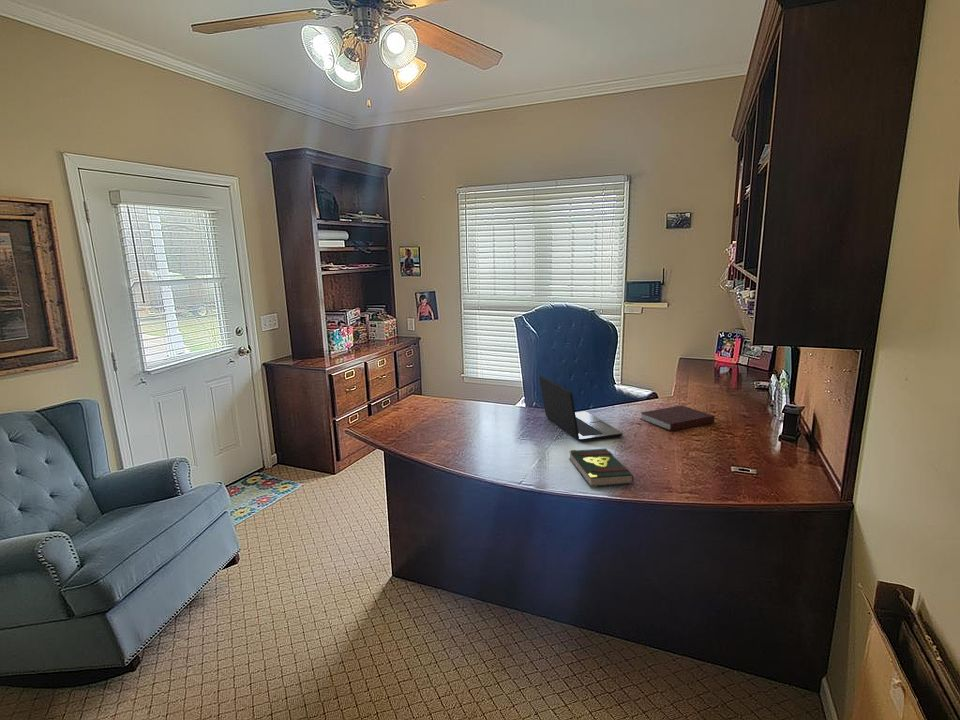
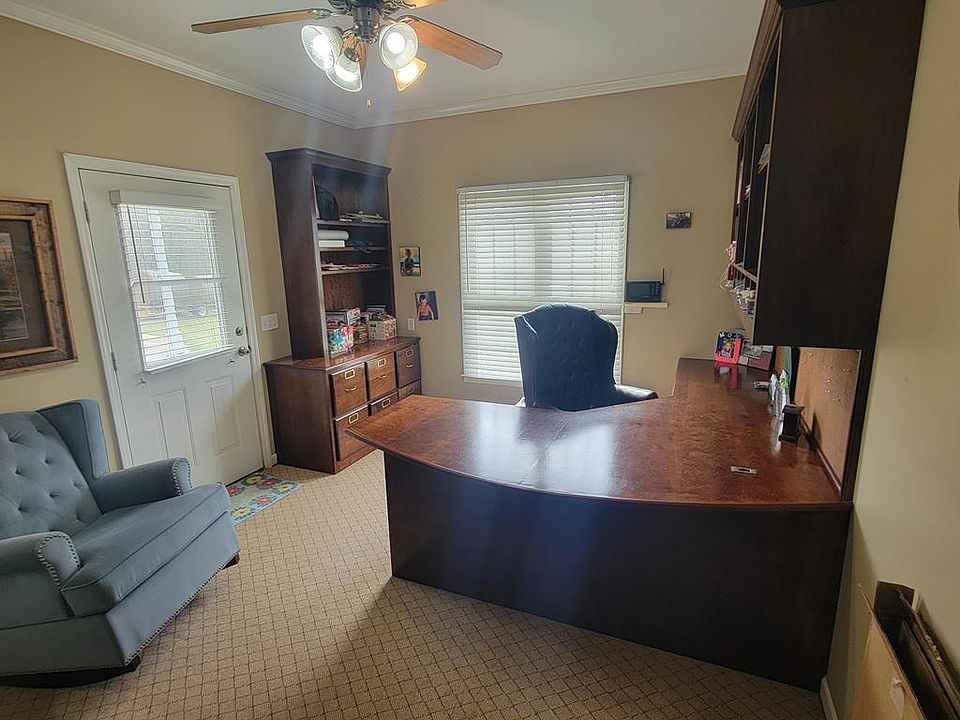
- book (599, 466)
- notebook (676, 417)
- laptop (571, 404)
